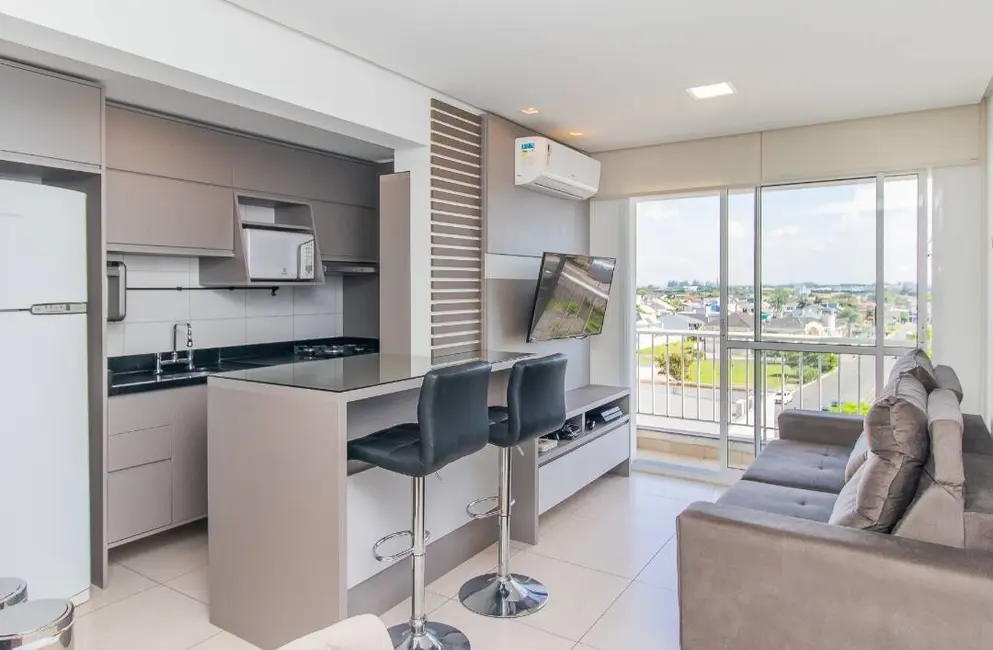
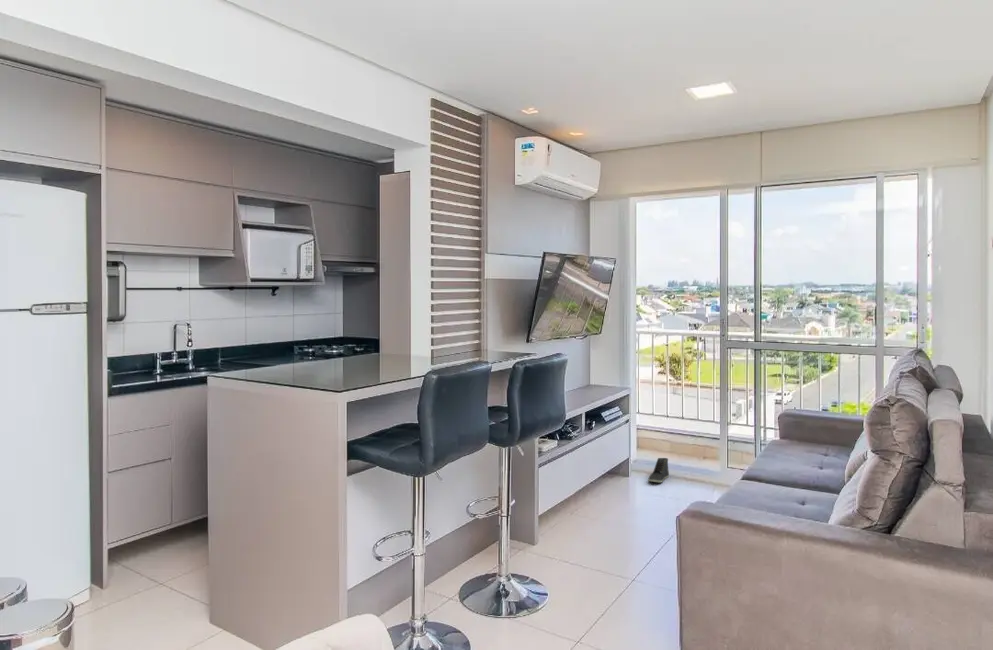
+ sneaker (657, 469)
